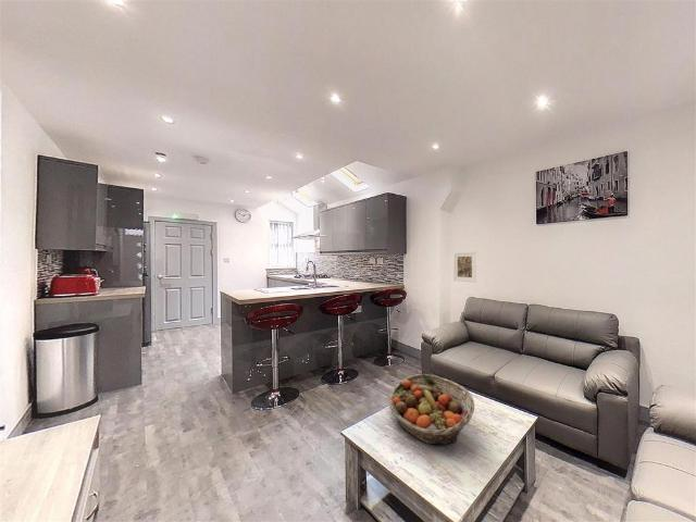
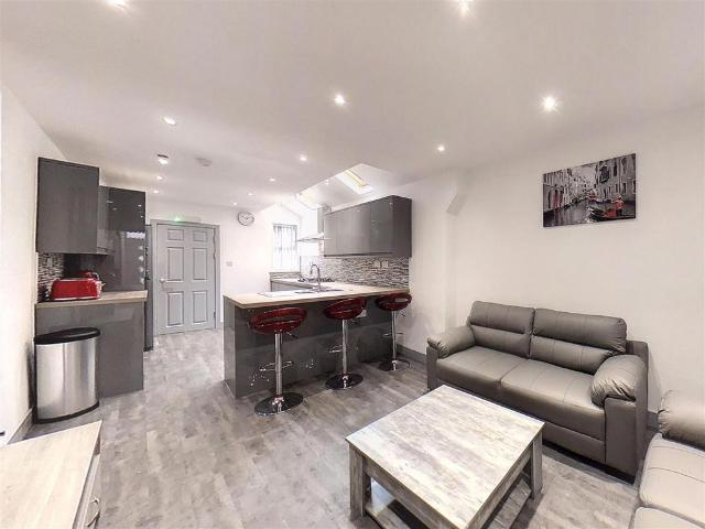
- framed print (464, 266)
- fruit basket (428, 406)
